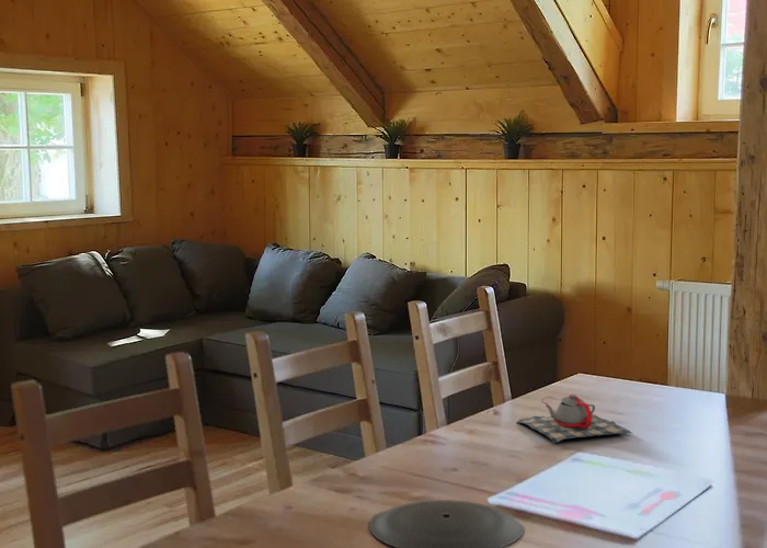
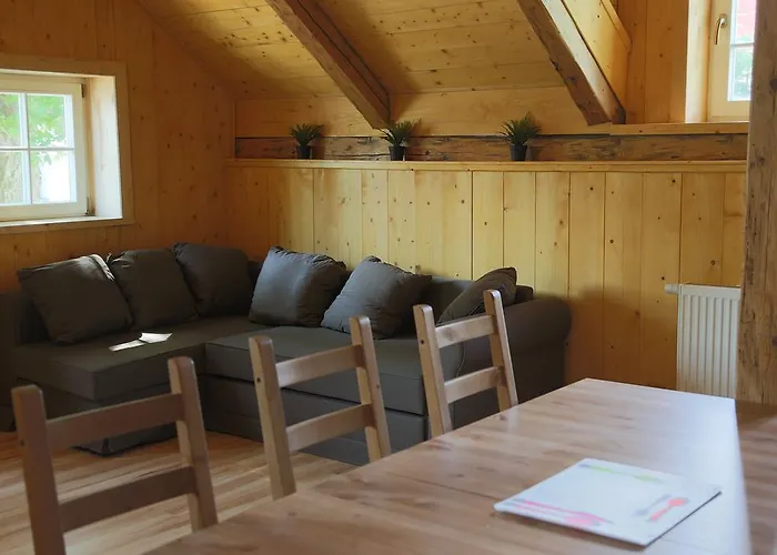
- teapot (572, 411)
- plate (446, 520)
